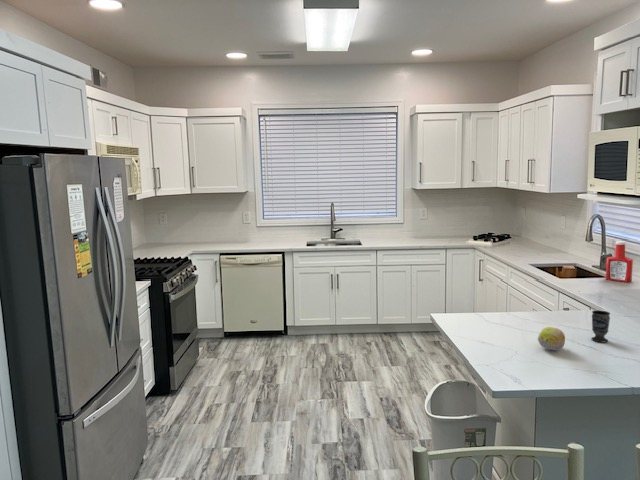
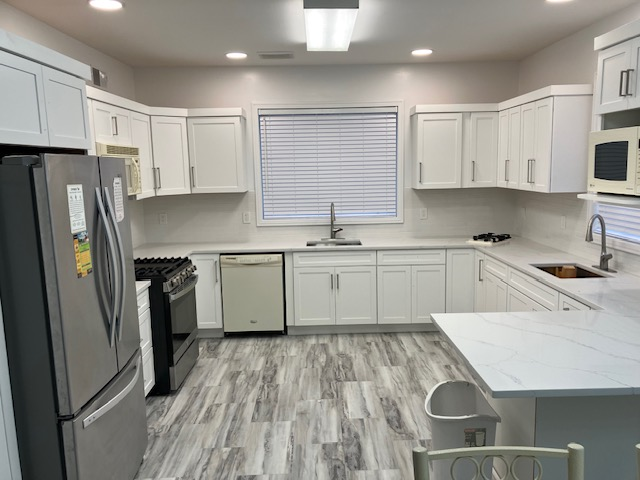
- soap bottle (619, 260)
- fruit (550, 337)
- cup (600, 326)
